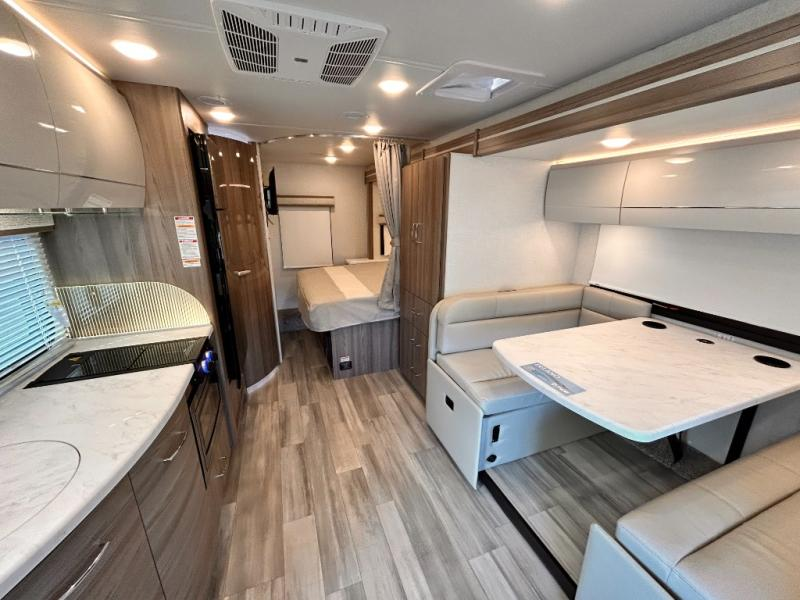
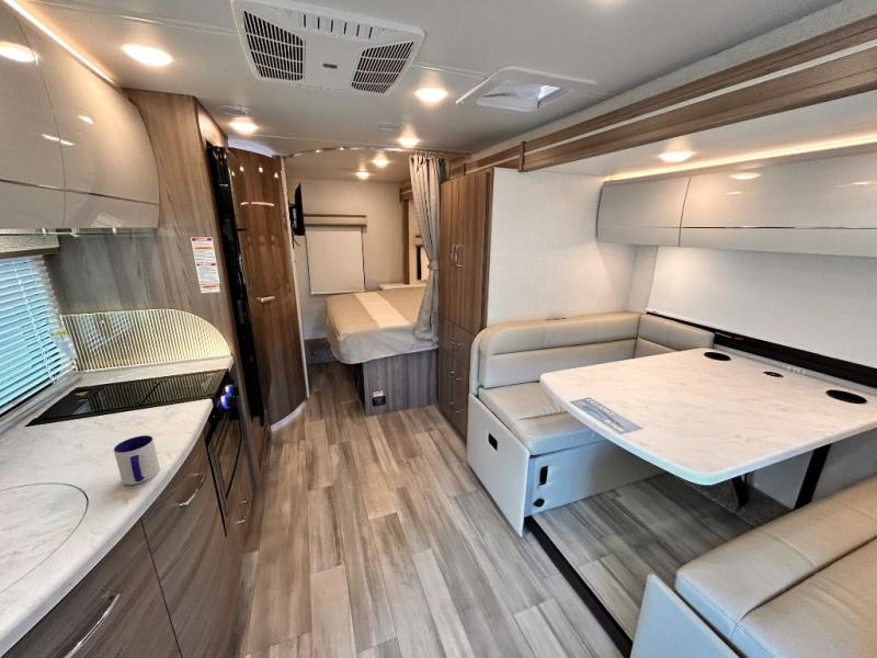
+ mug (137, 462)
